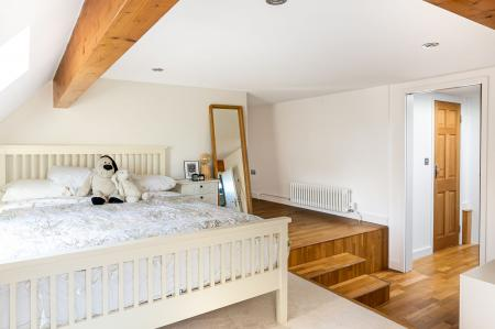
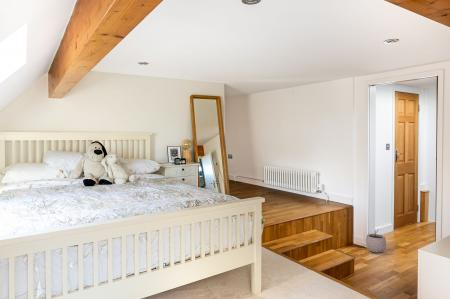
+ plant pot (375, 240)
